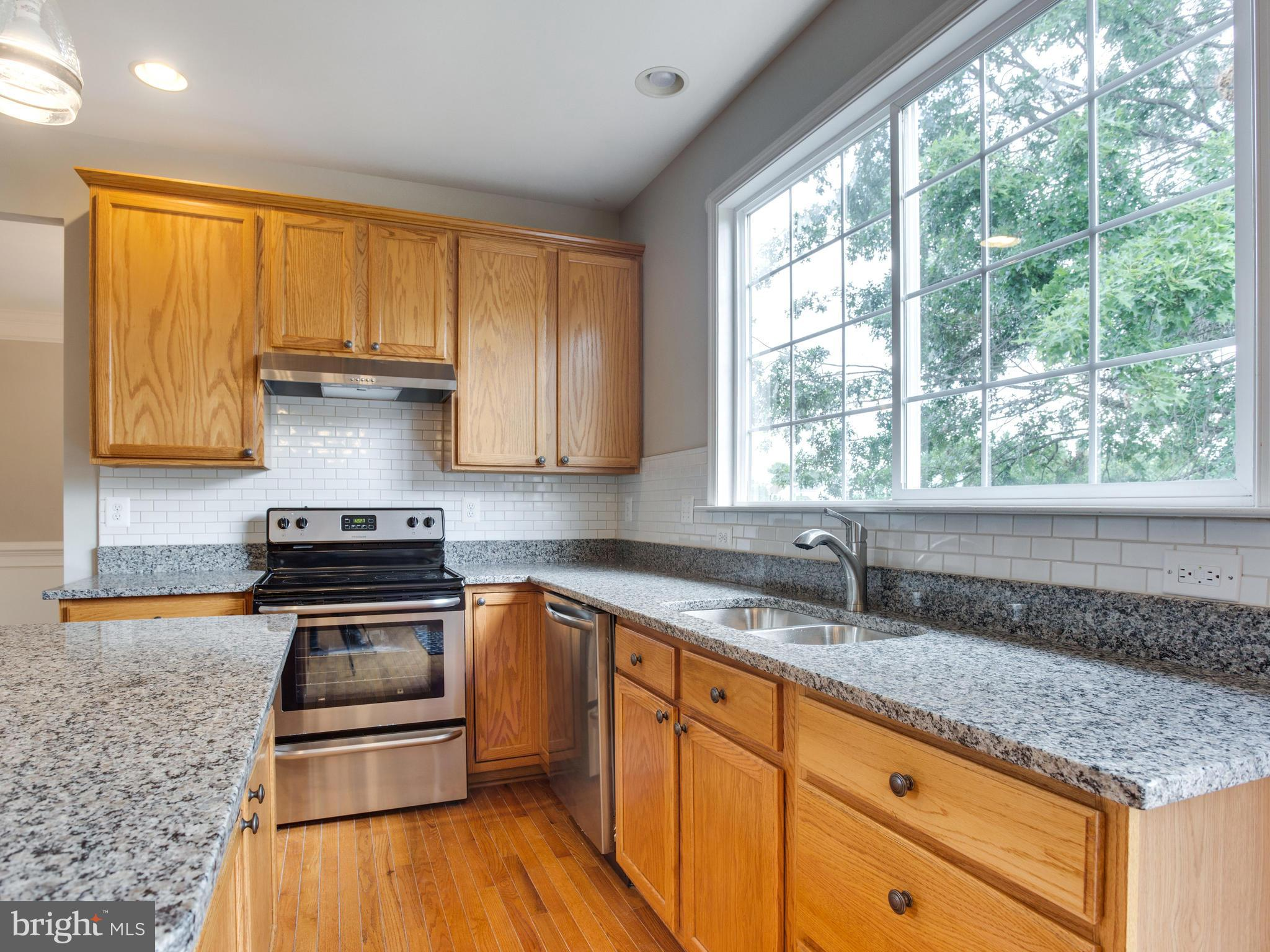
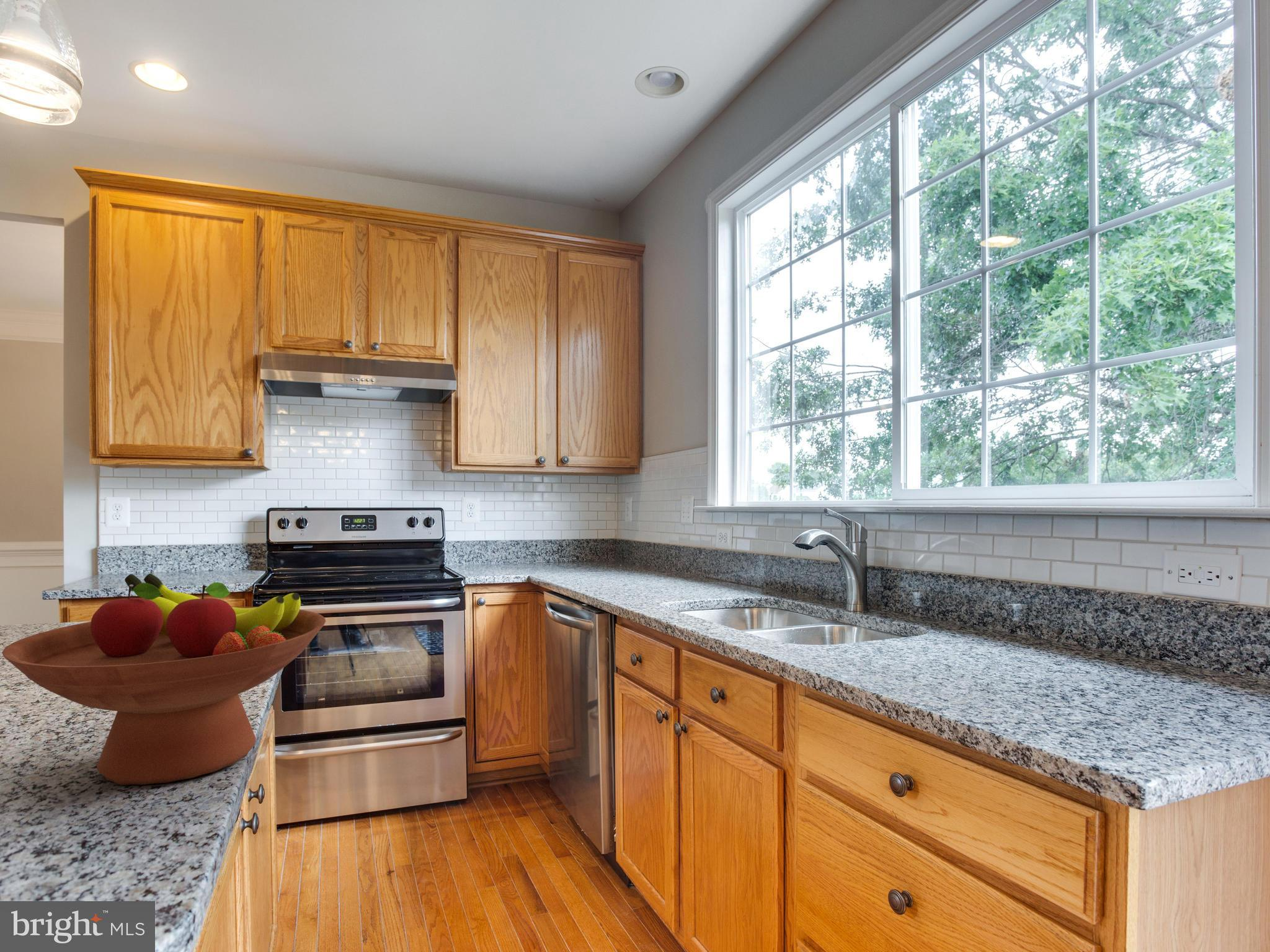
+ fruit bowl (180, 670)
